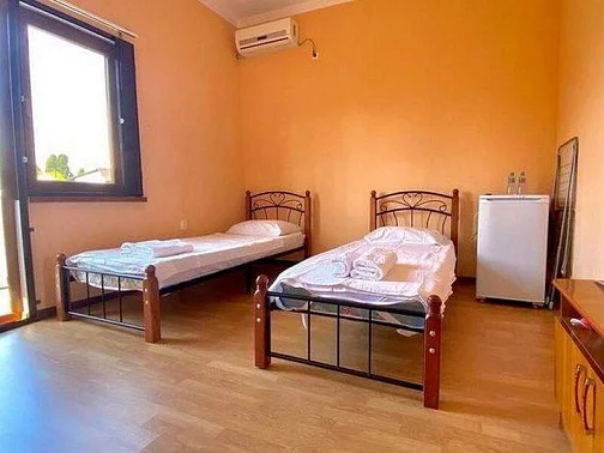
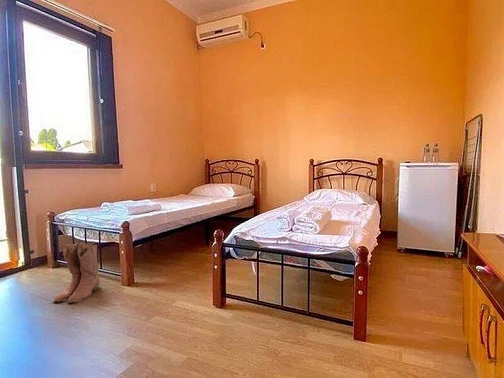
+ boots (76, 269)
